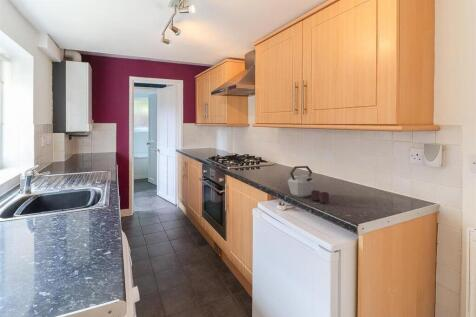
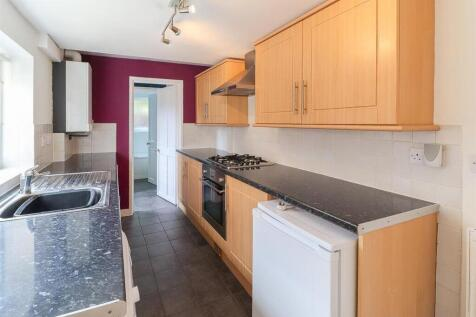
- kettle (309, 182)
